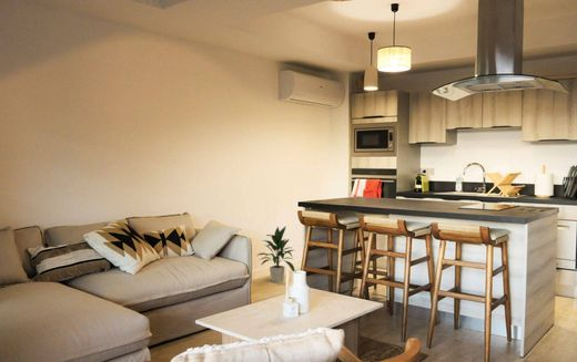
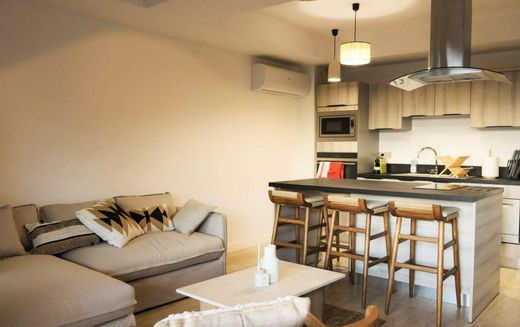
- indoor plant (277, 254)
